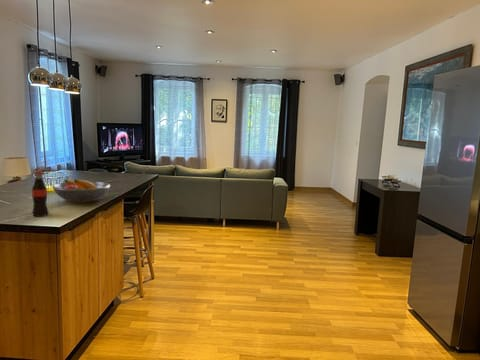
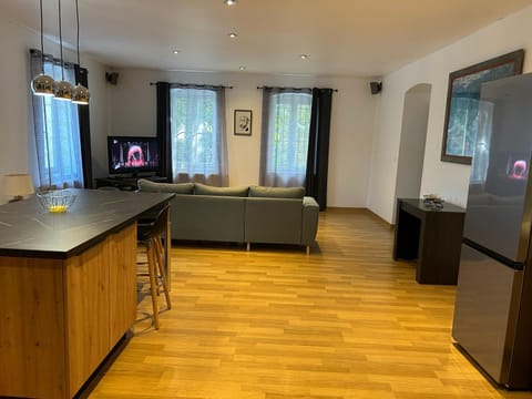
- fruit bowl (82, 190)
- bottle (39, 193)
